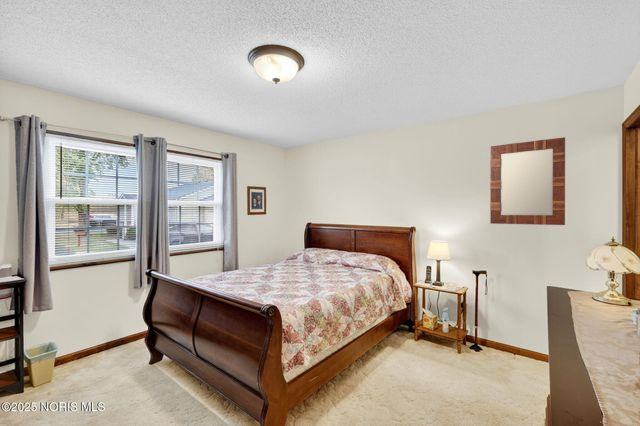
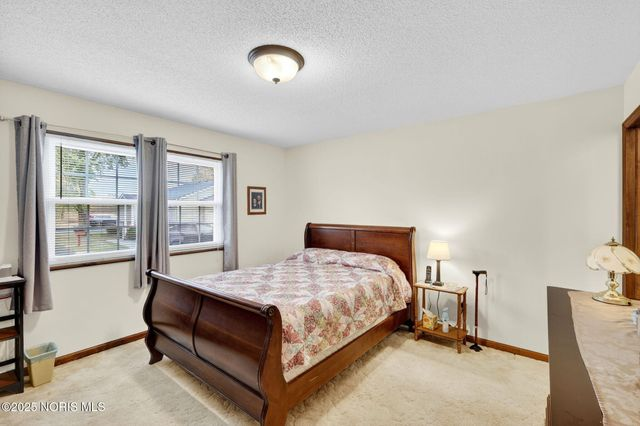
- home mirror (525, 183)
